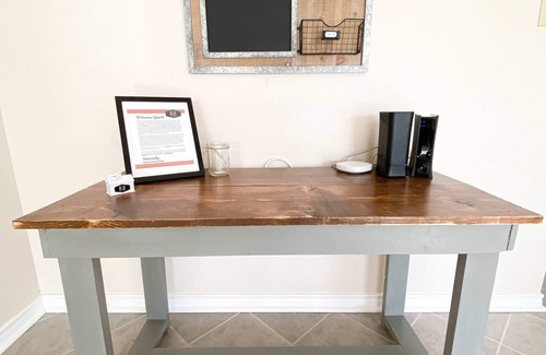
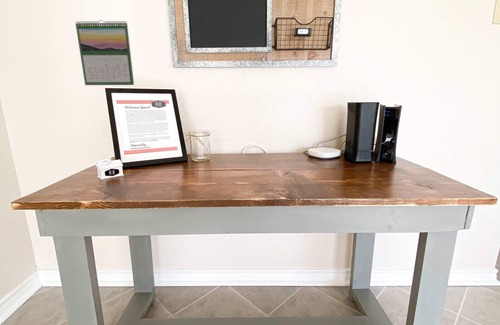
+ calendar (105, 53)
